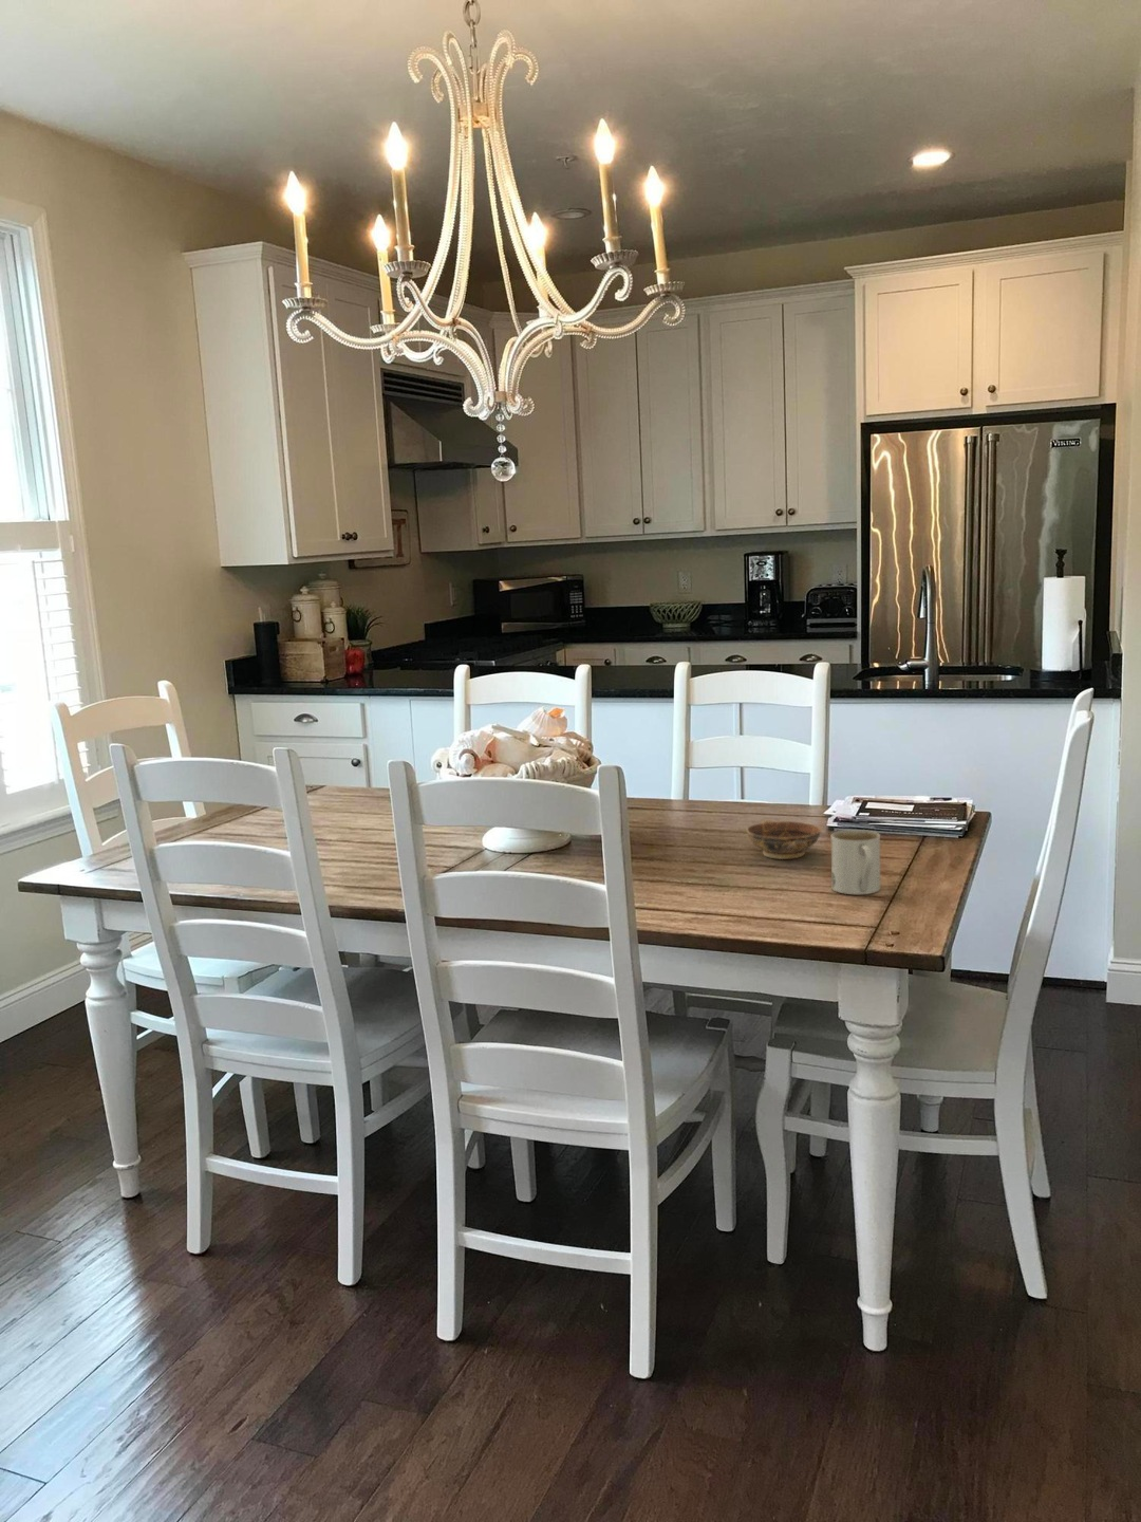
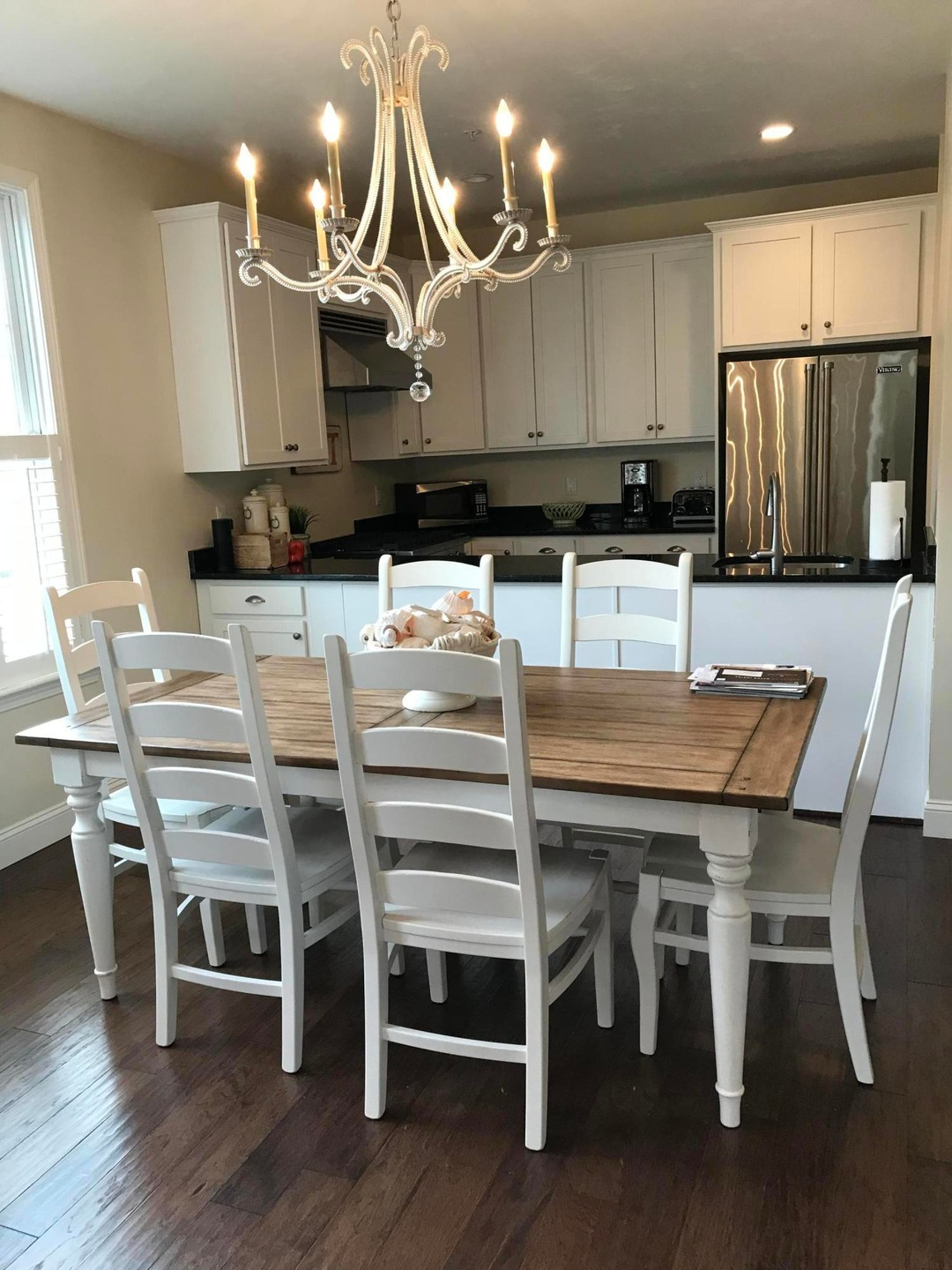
- bowl (784, 841)
- mug (859, 864)
